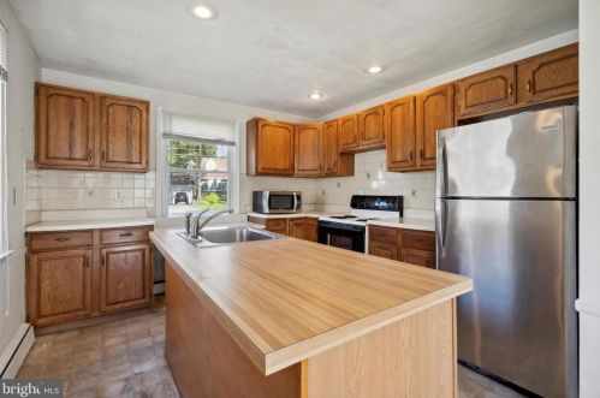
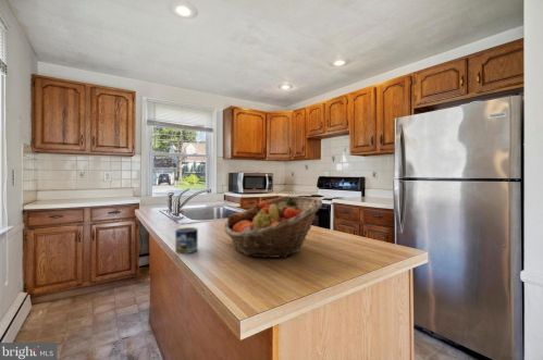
+ fruit basket (271, 221)
+ mug (187, 238)
